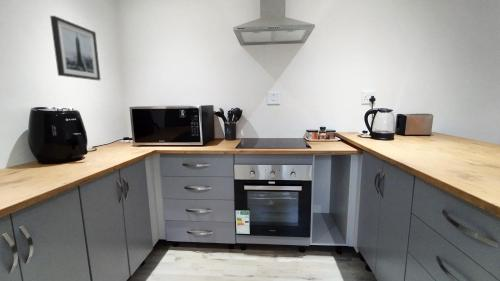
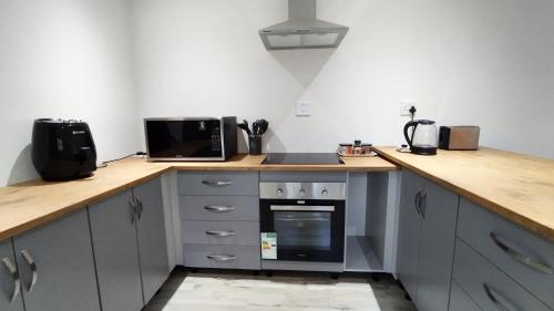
- wall art (78, 52)
